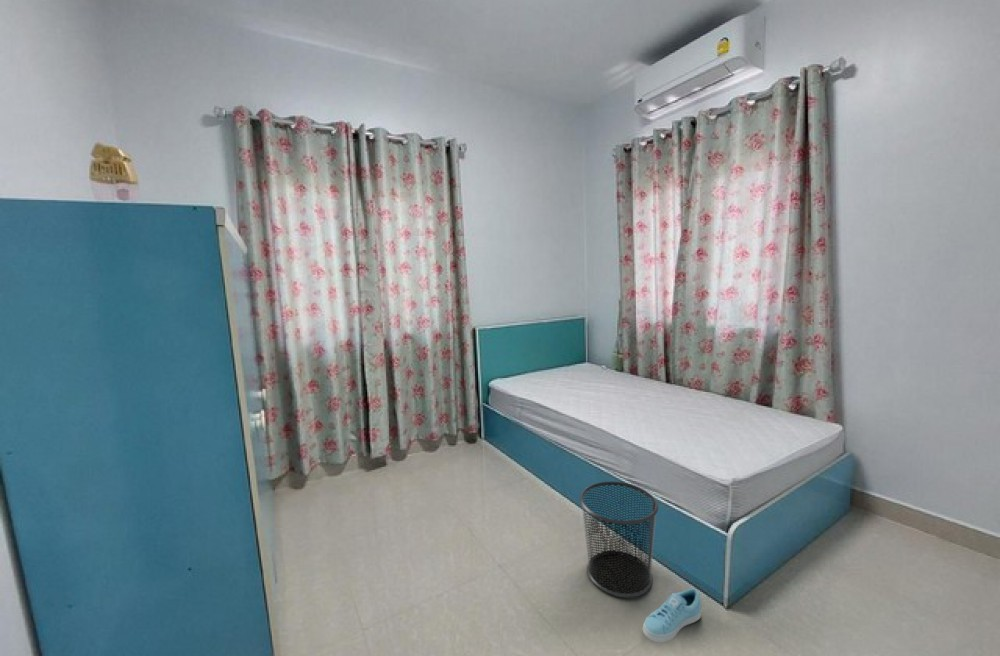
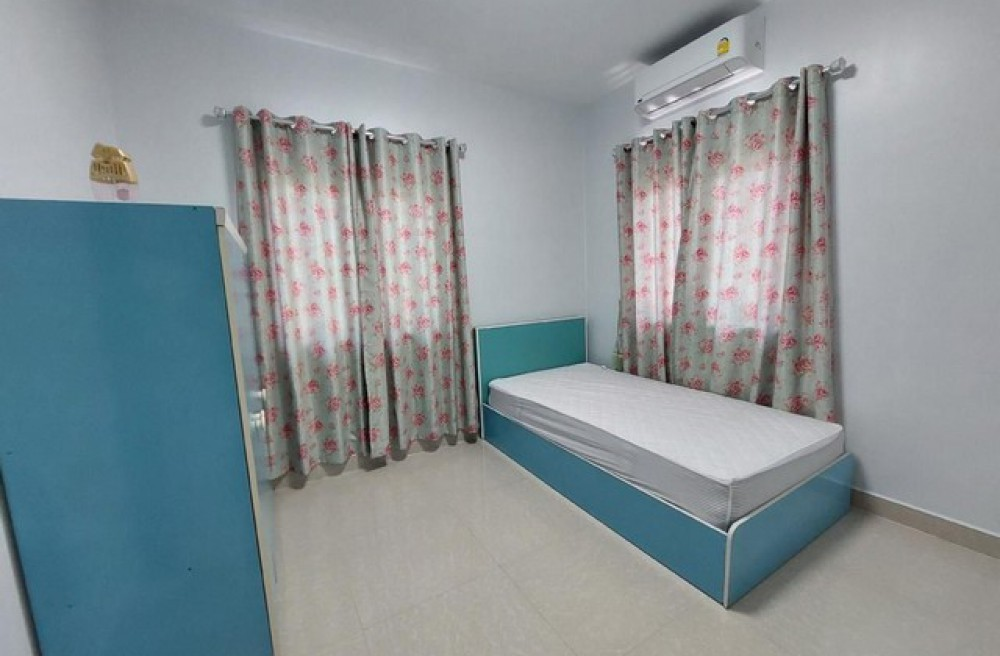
- sneaker (671, 609)
- waste bin (618, 536)
